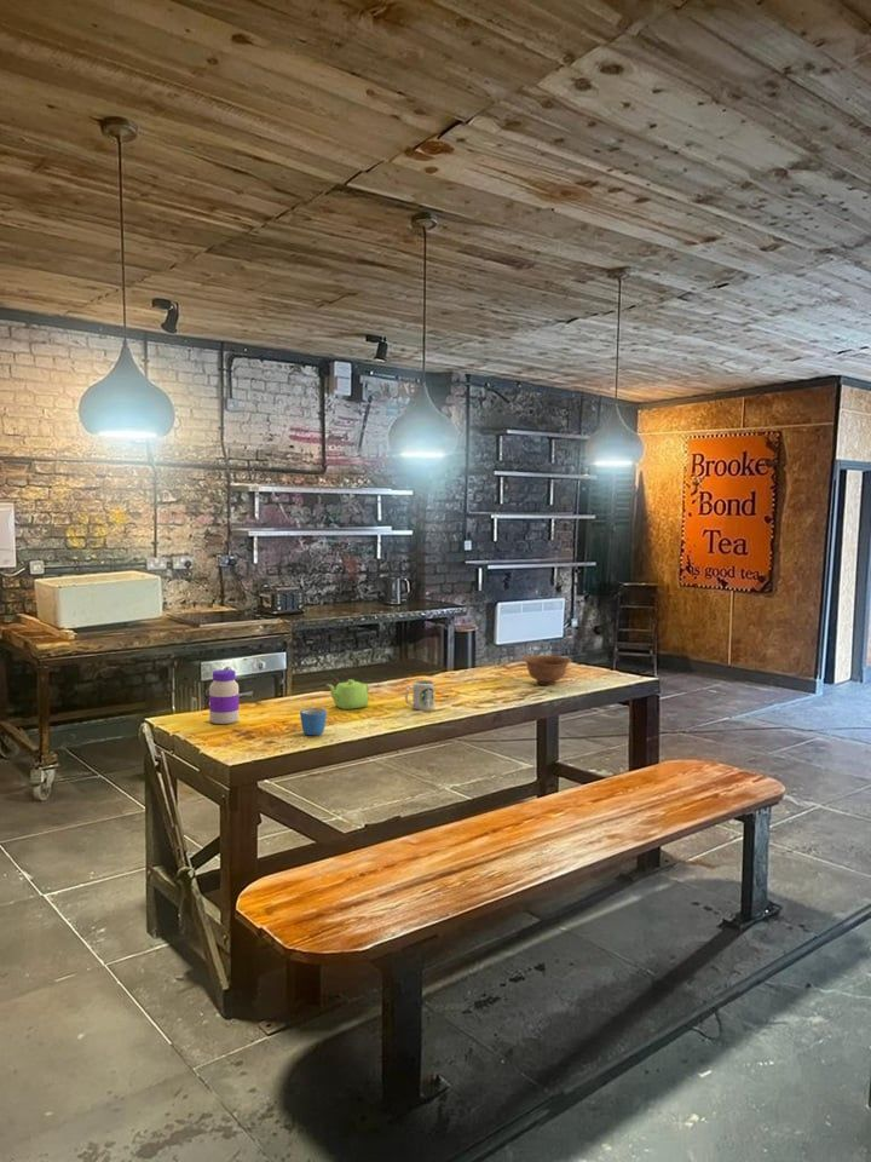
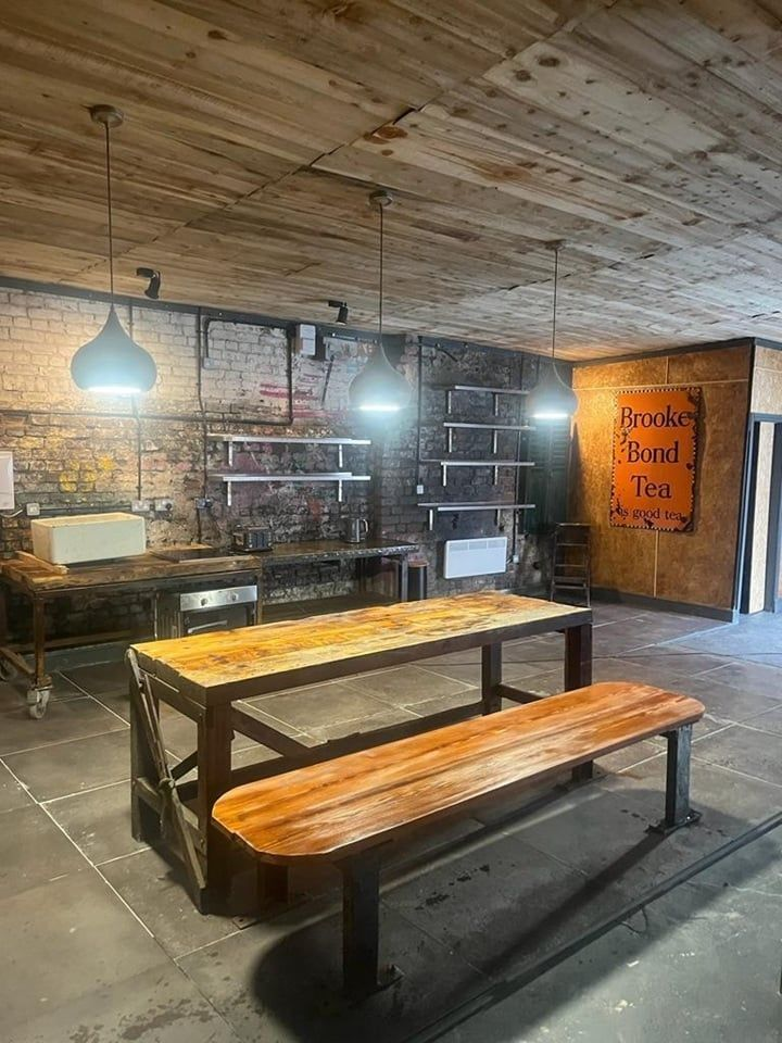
- bowl (546, 671)
- mug (419, 695)
- teapot (347, 692)
- mug (311, 720)
- jar (224, 696)
